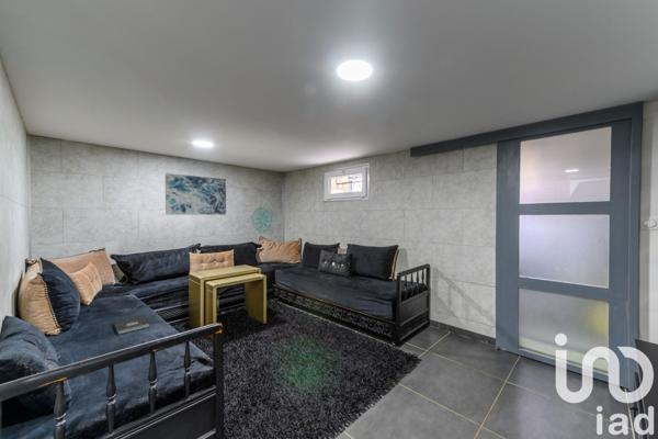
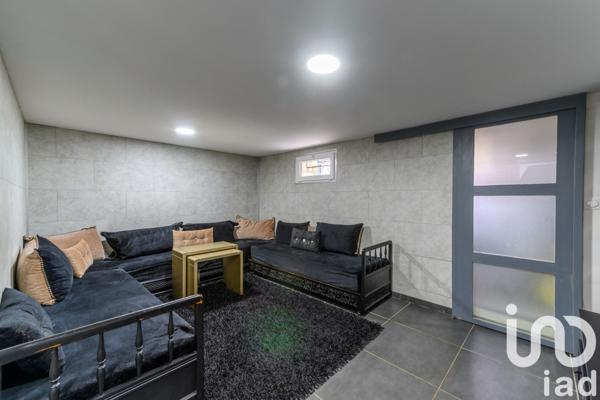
- wall art (197, 195)
- book (132, 323)
- wall decoration (263, 218)
